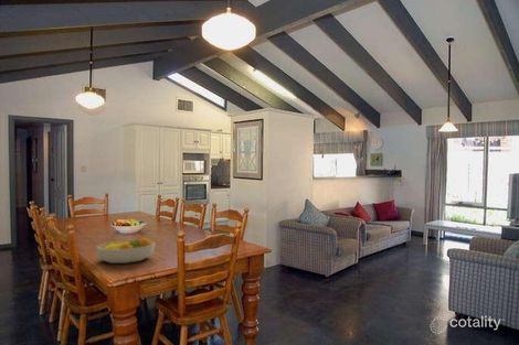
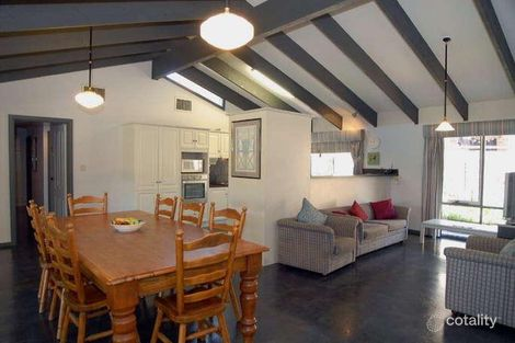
- fruit bowl (126, 248)
